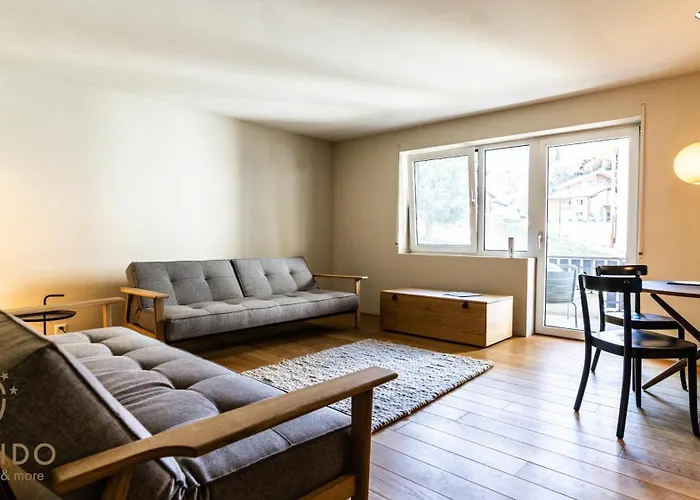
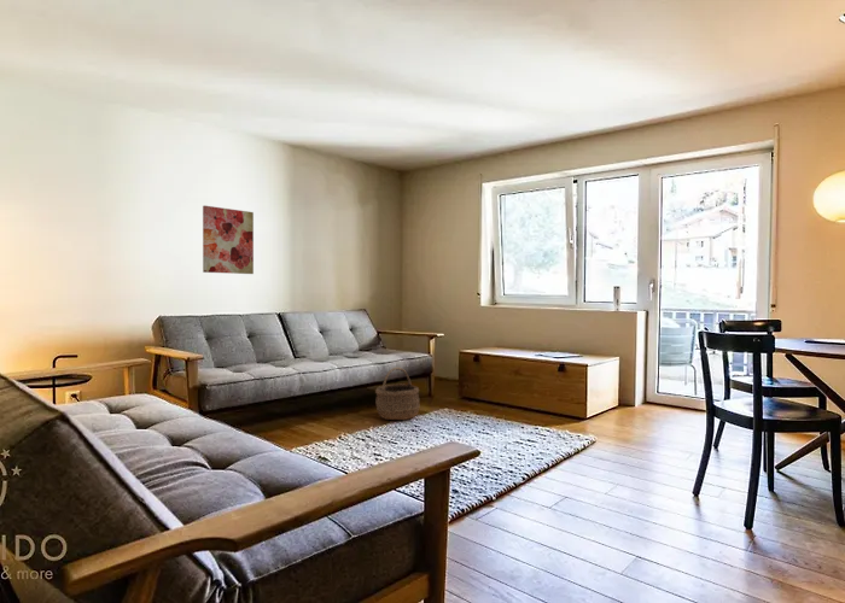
+ wicker basket (397, 392)
+ wall art (228, 241)
